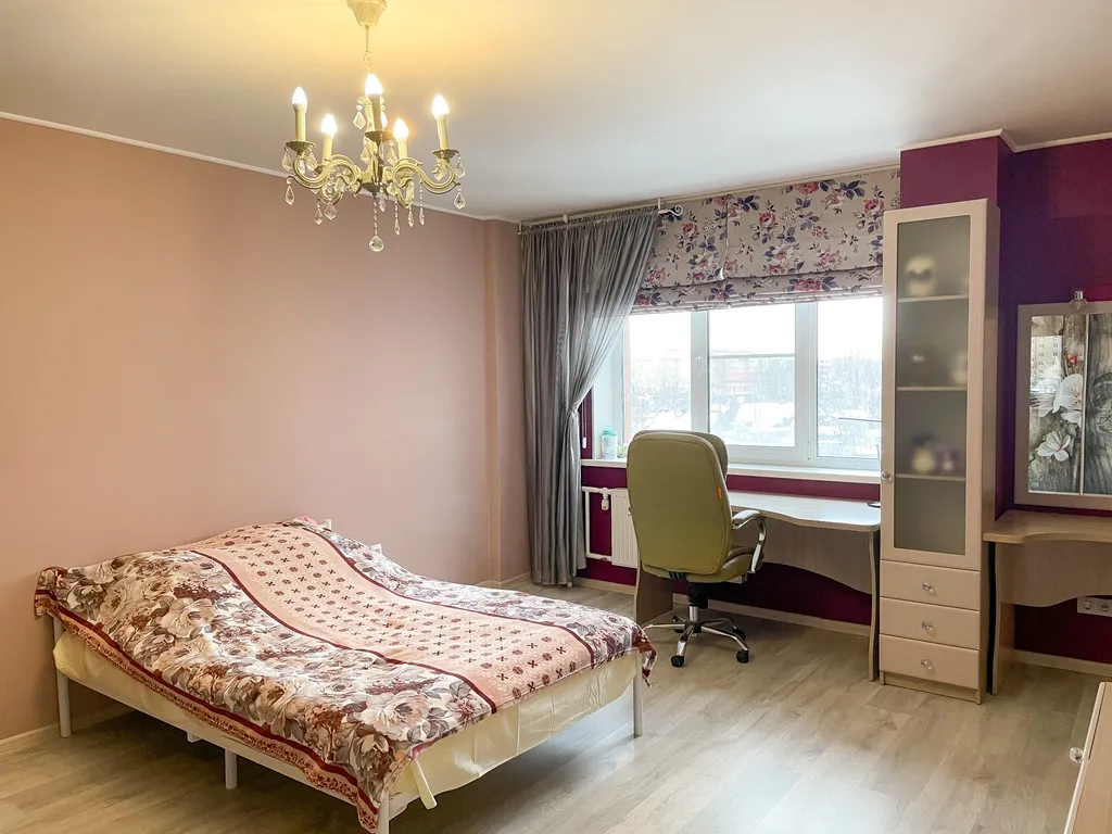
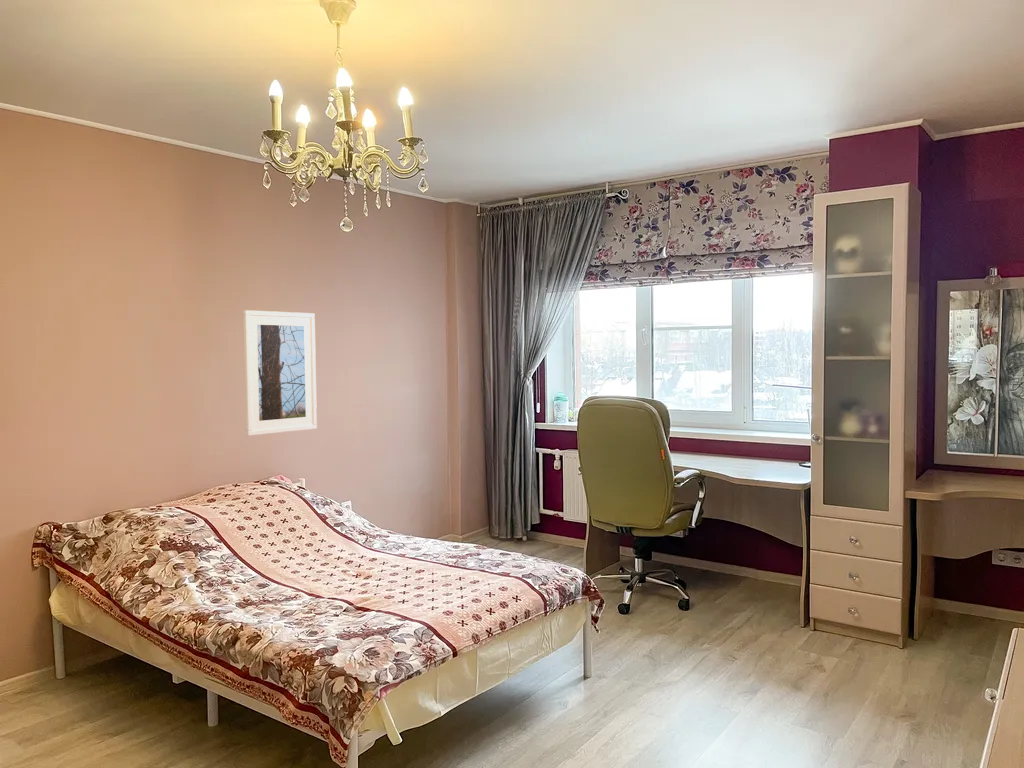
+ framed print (281, 372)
